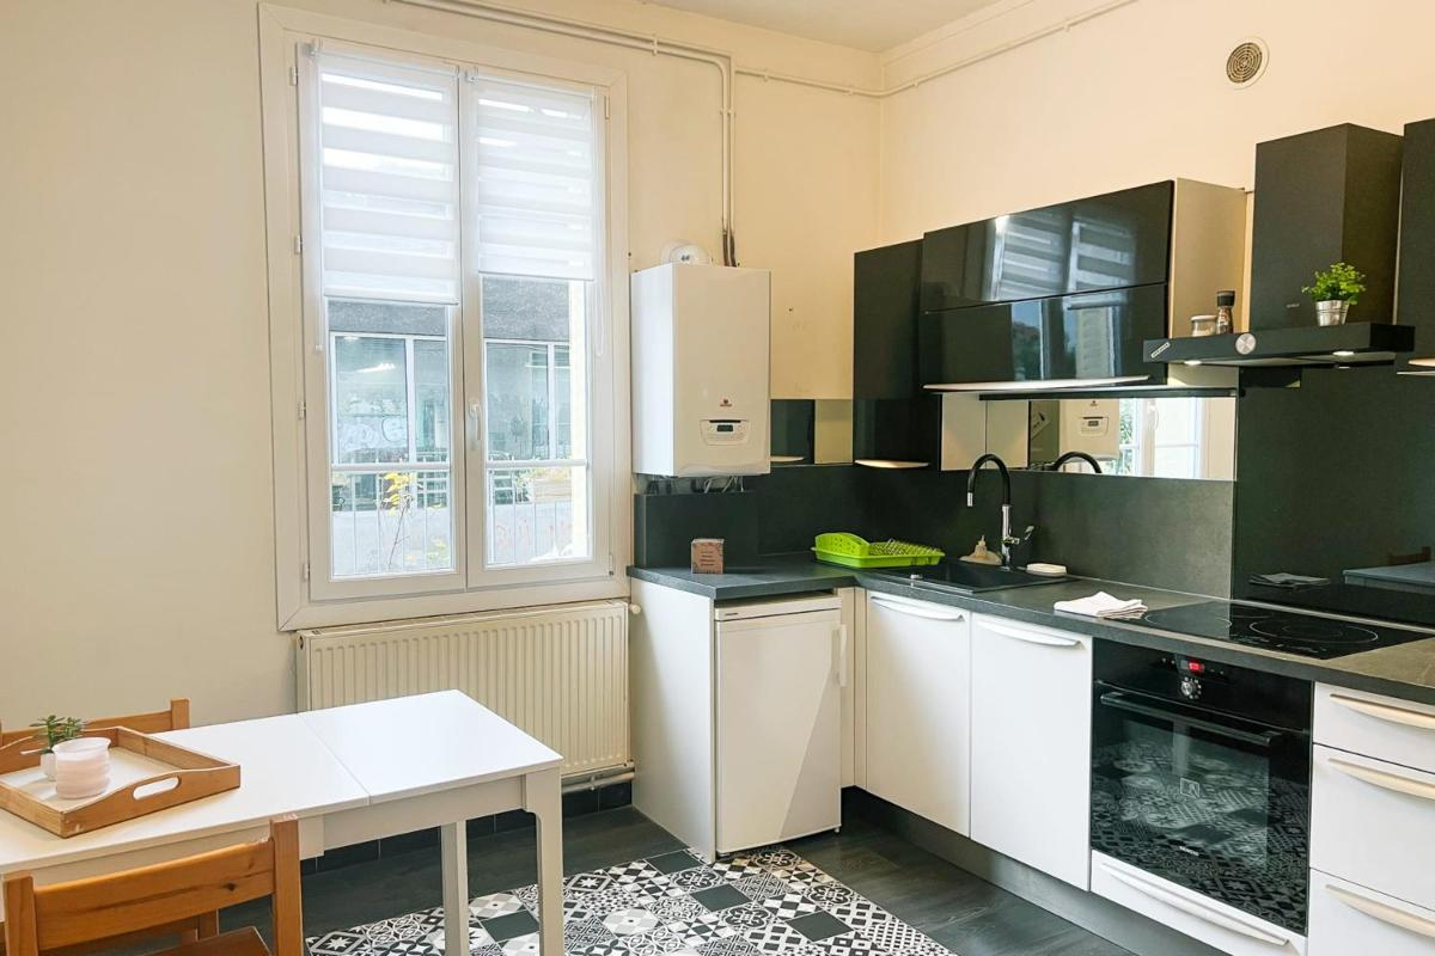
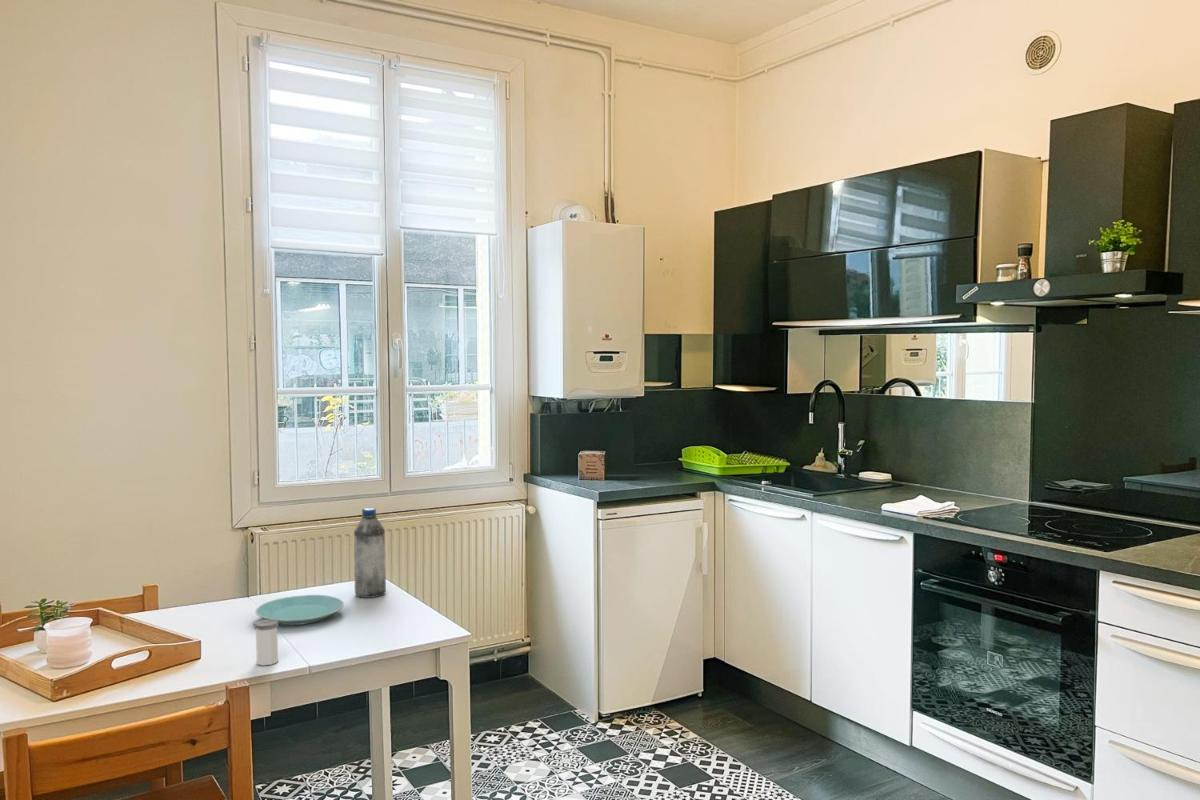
+ plate (300, 611)
+ salt shaker (267, 642)
+ water bottle (369, 551)
